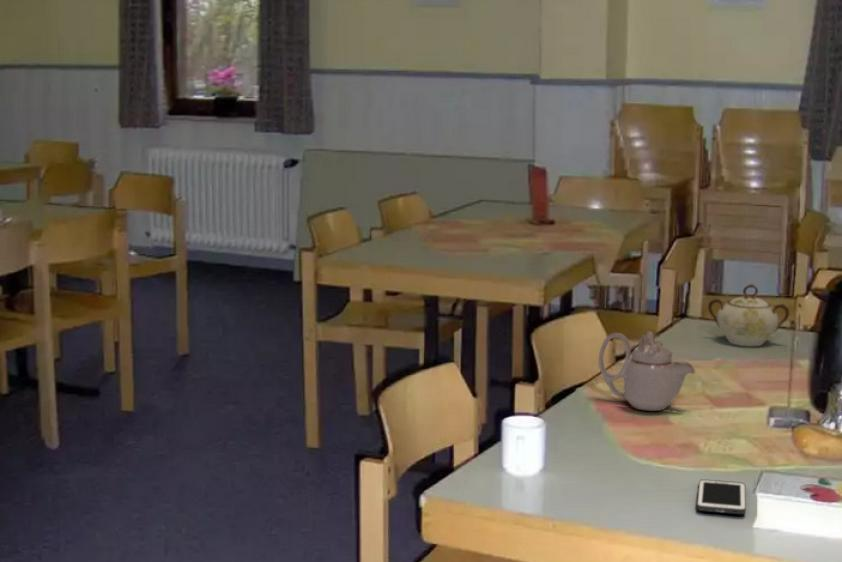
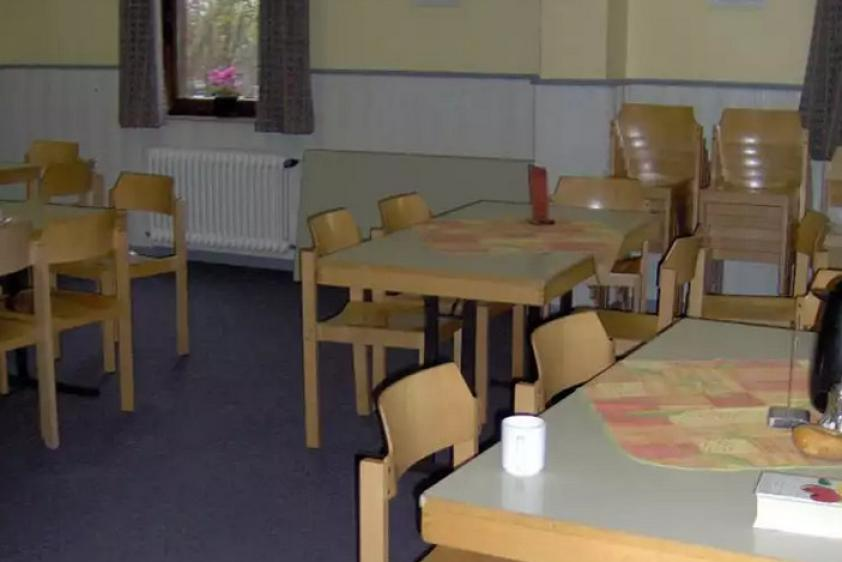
- cell phone (721, 496)
- sugar bowl (748, 313)
- teapot (645, 369)
